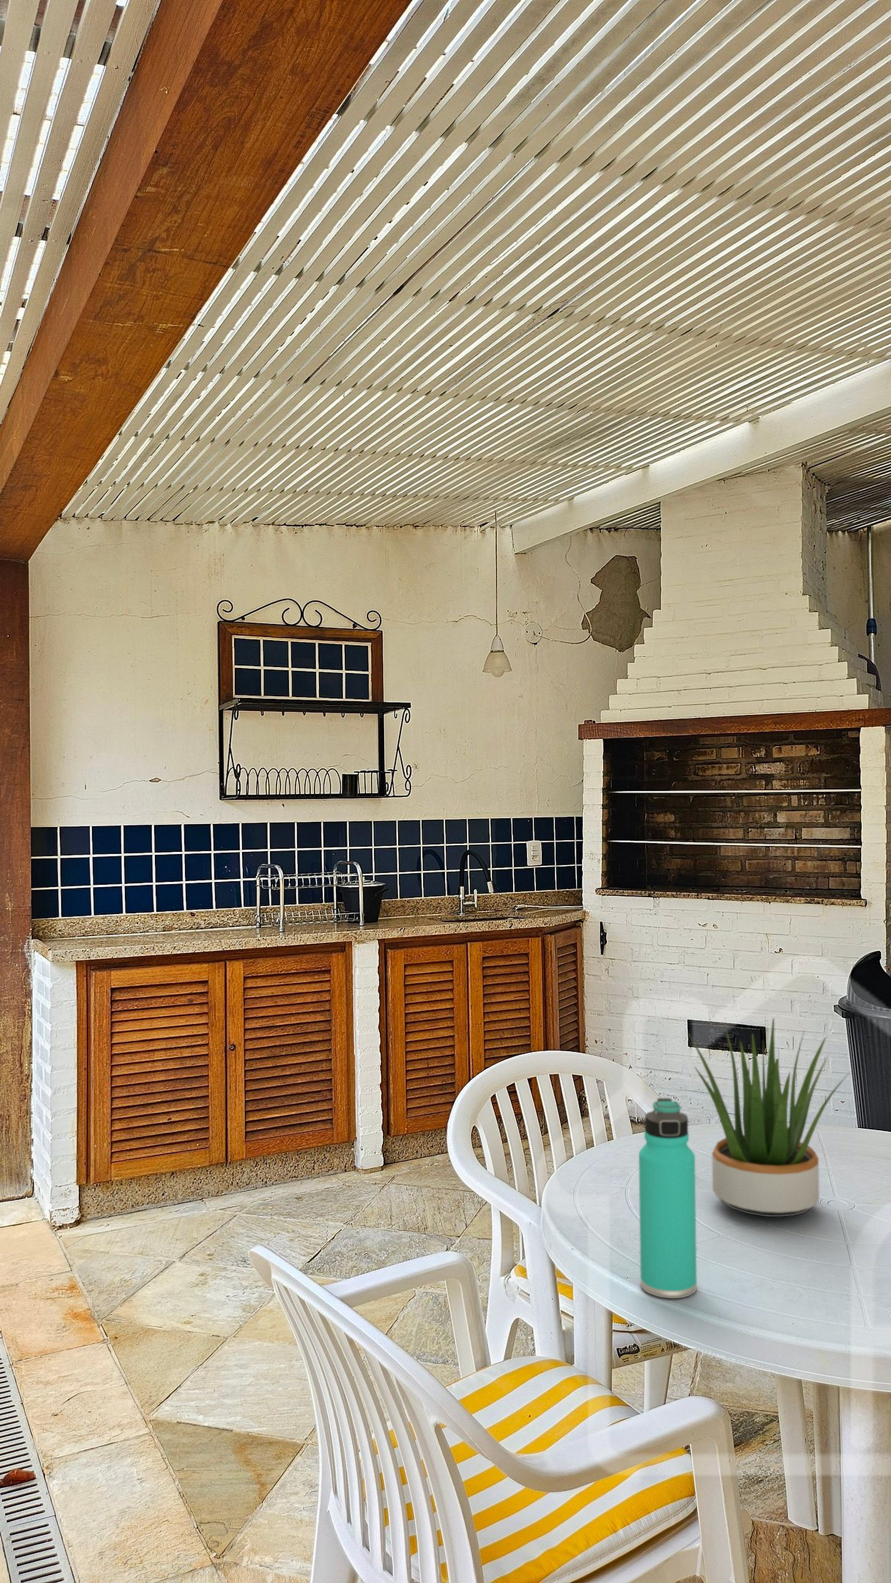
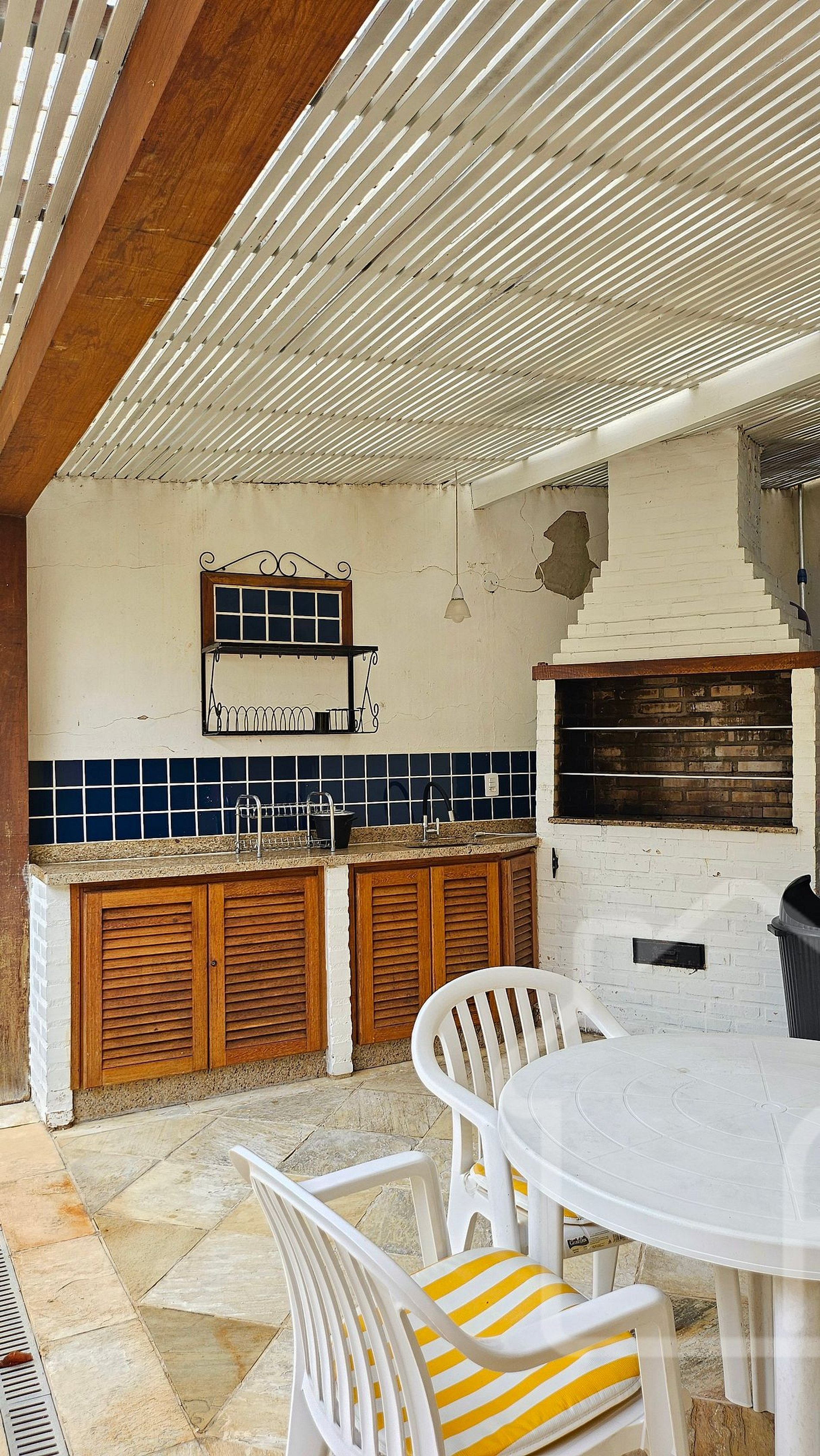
- potted plant (764, 1117)
- thermos bottle (667, 1194)
